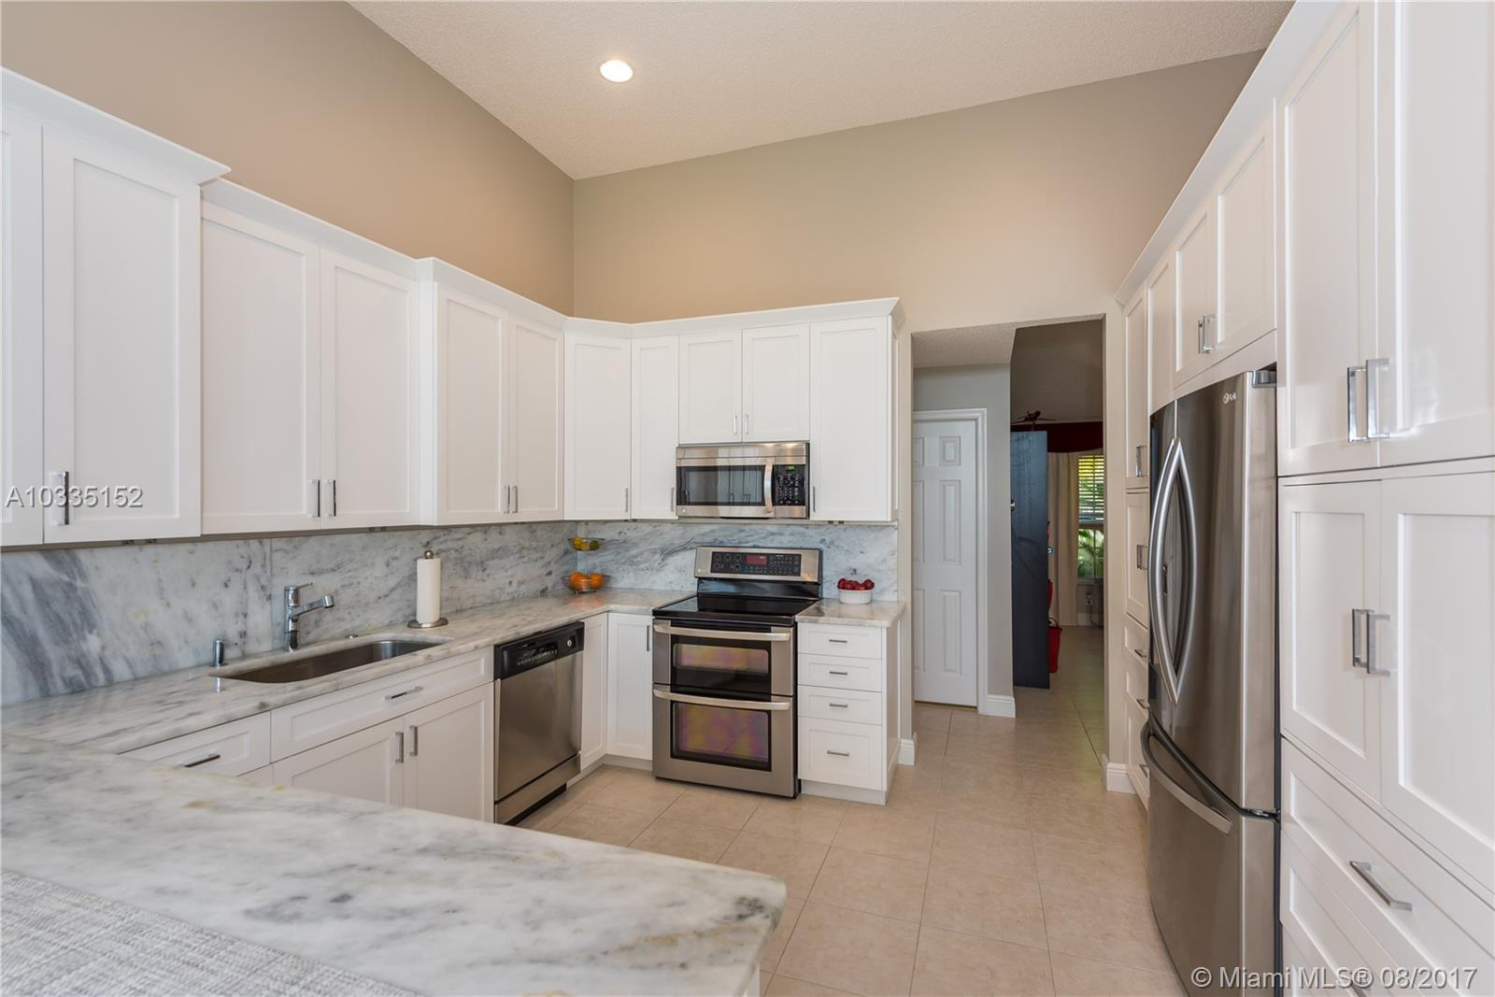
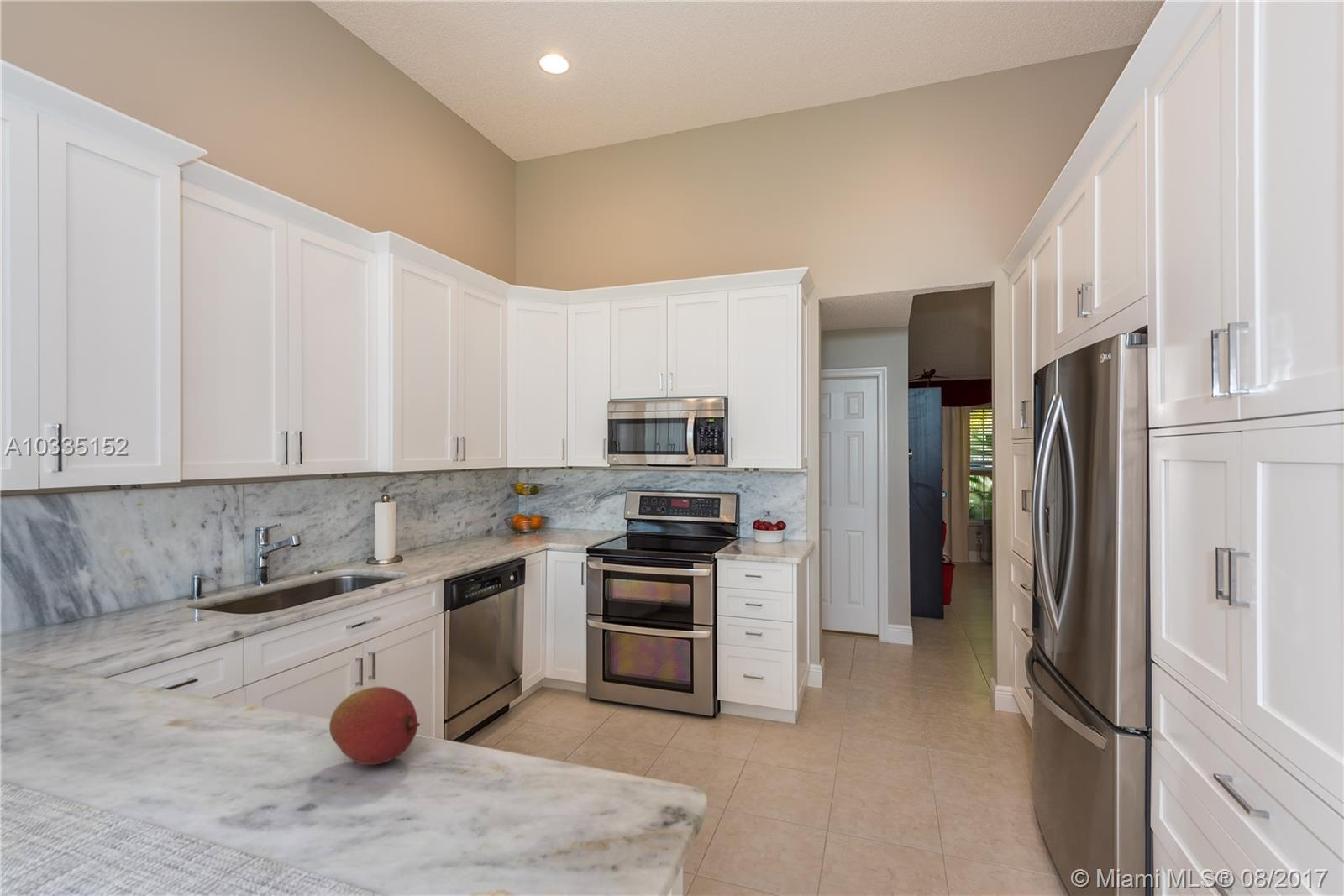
+ fruit (375, 725)
